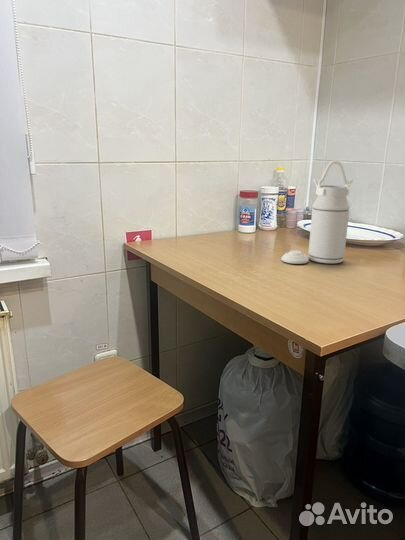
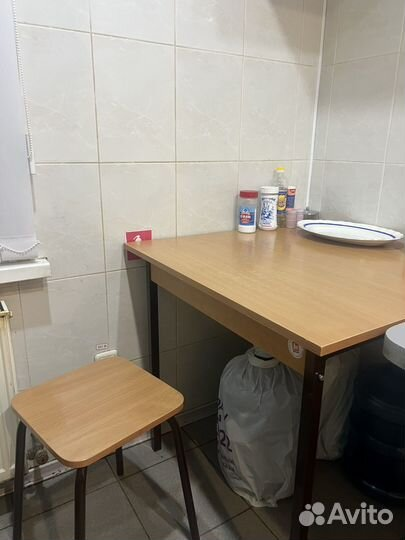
- milk can (317, 211)
